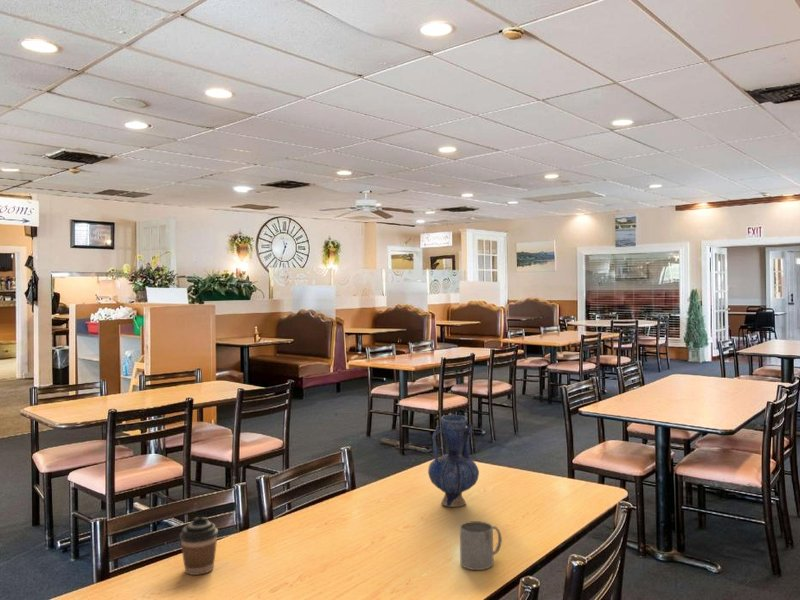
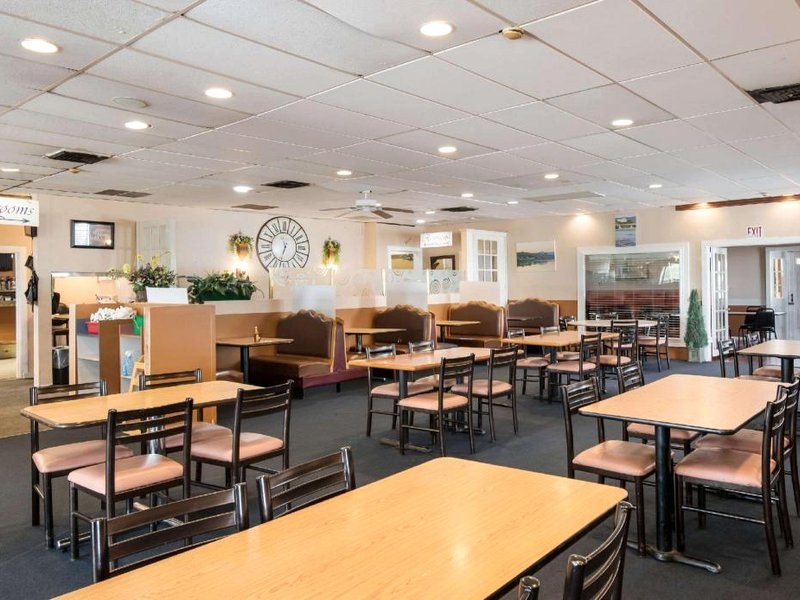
- mug (482, 543)
- vase (452, 459)
- coffee cup (199, 545)
